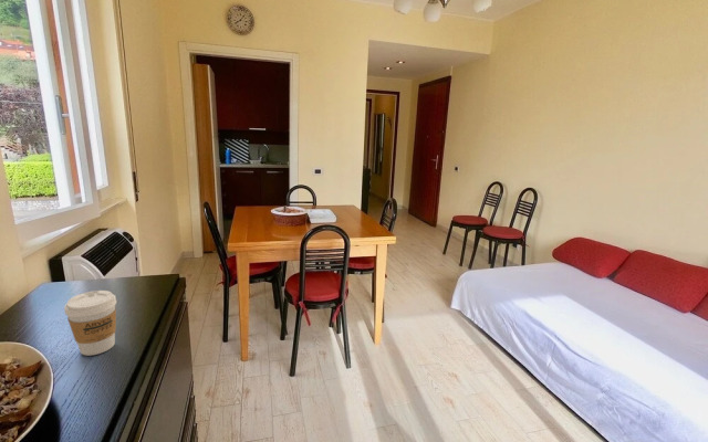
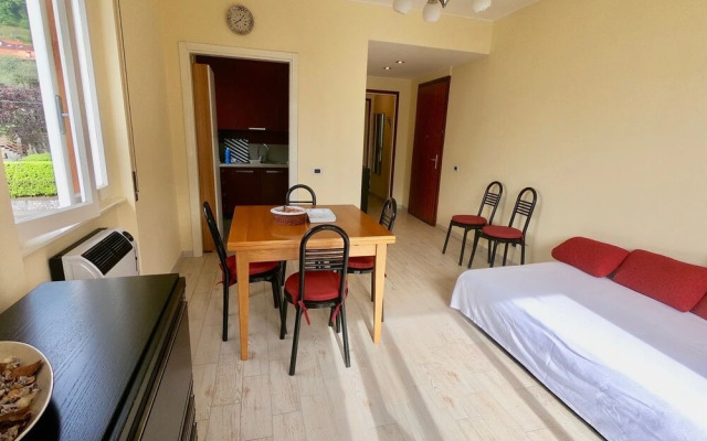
- coffee cup (93, 322)
